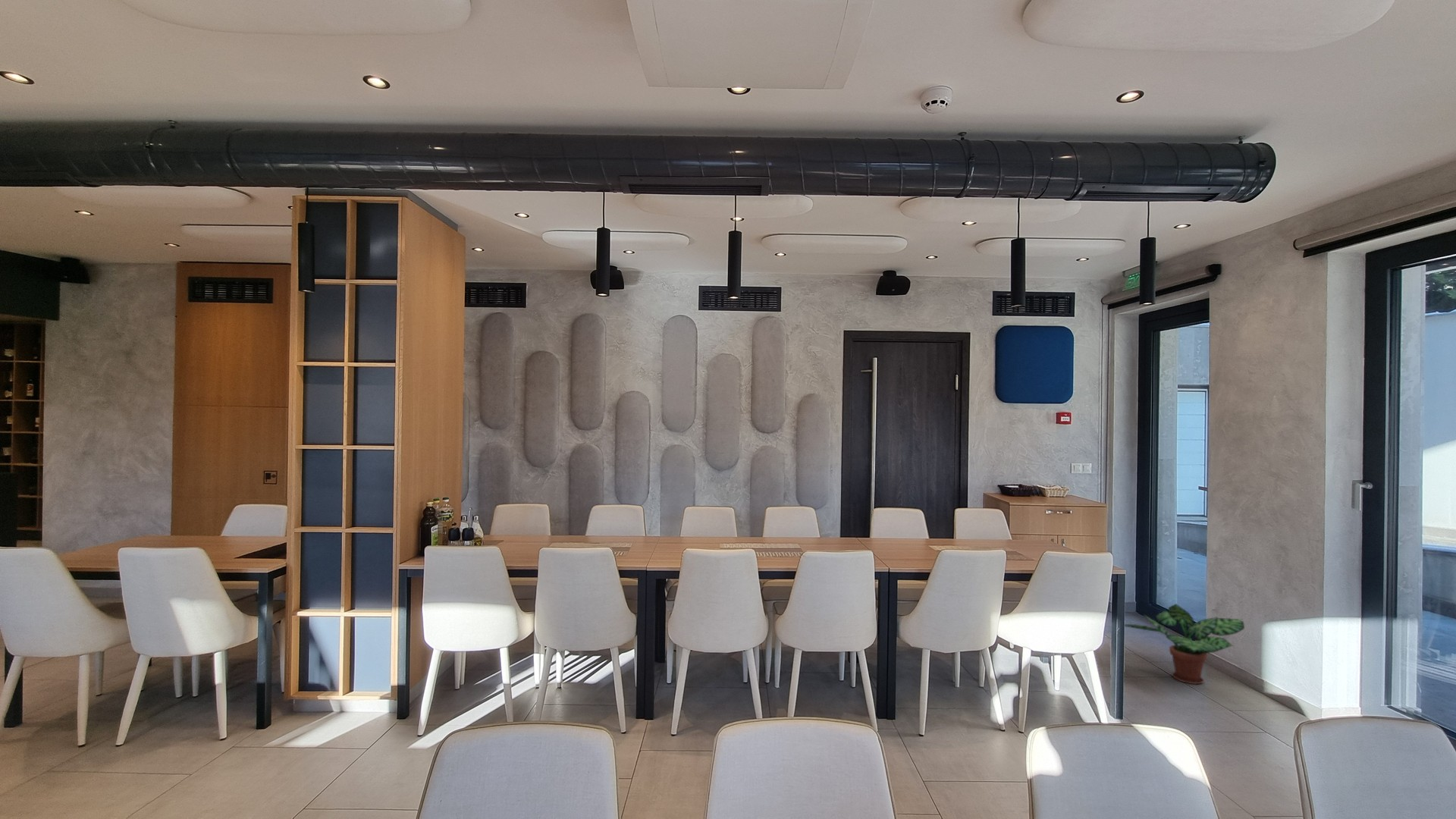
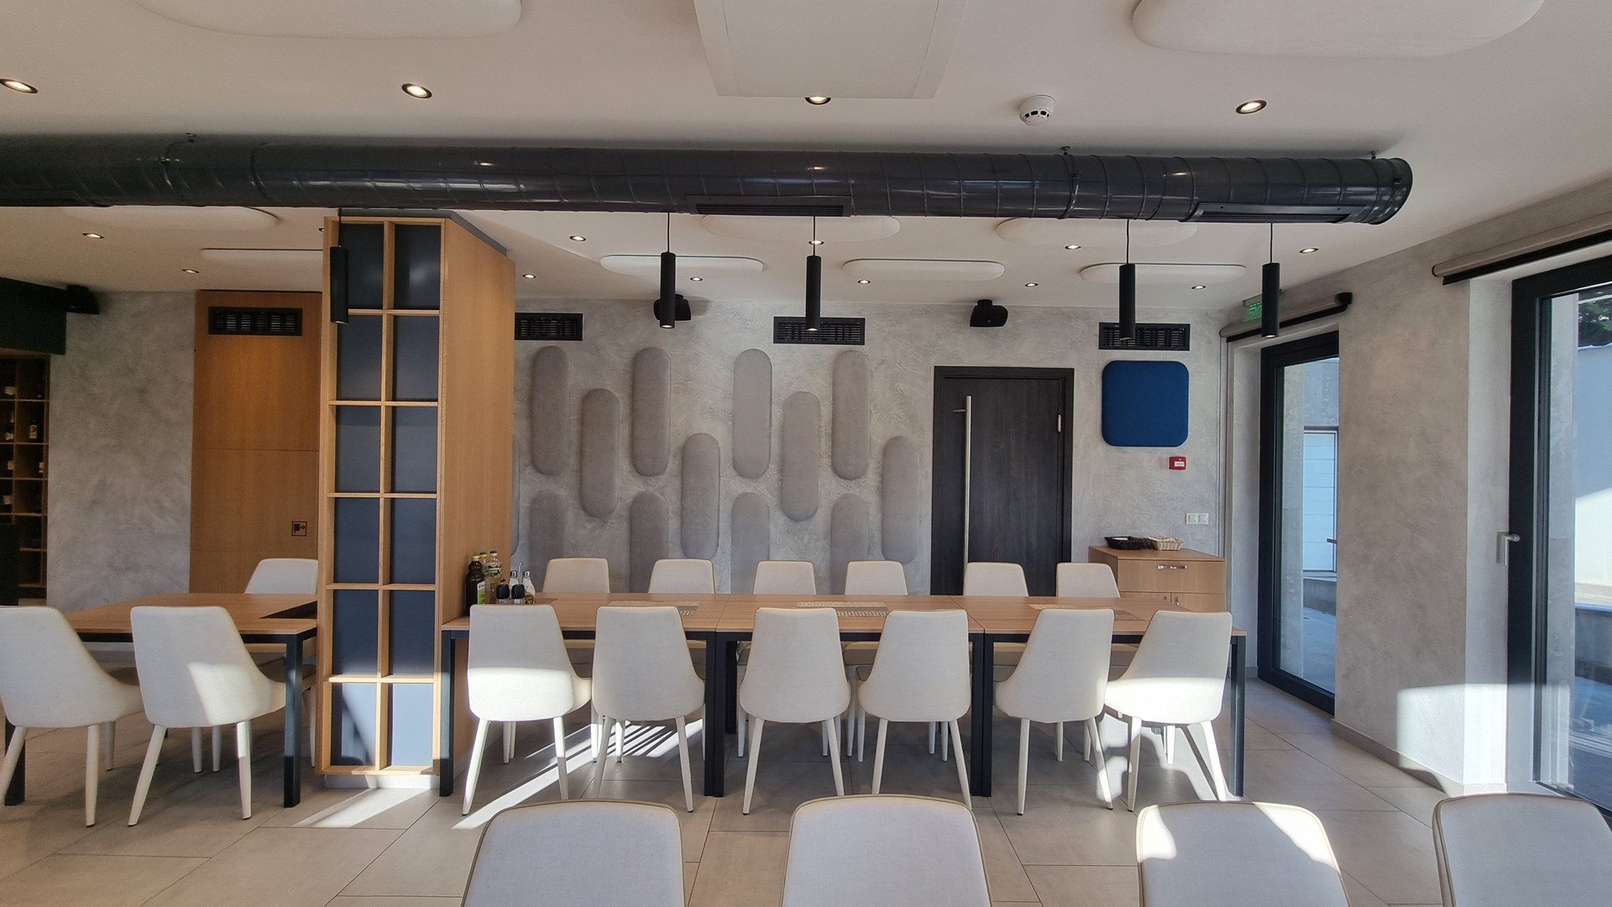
- potted plant (1194, 641)
